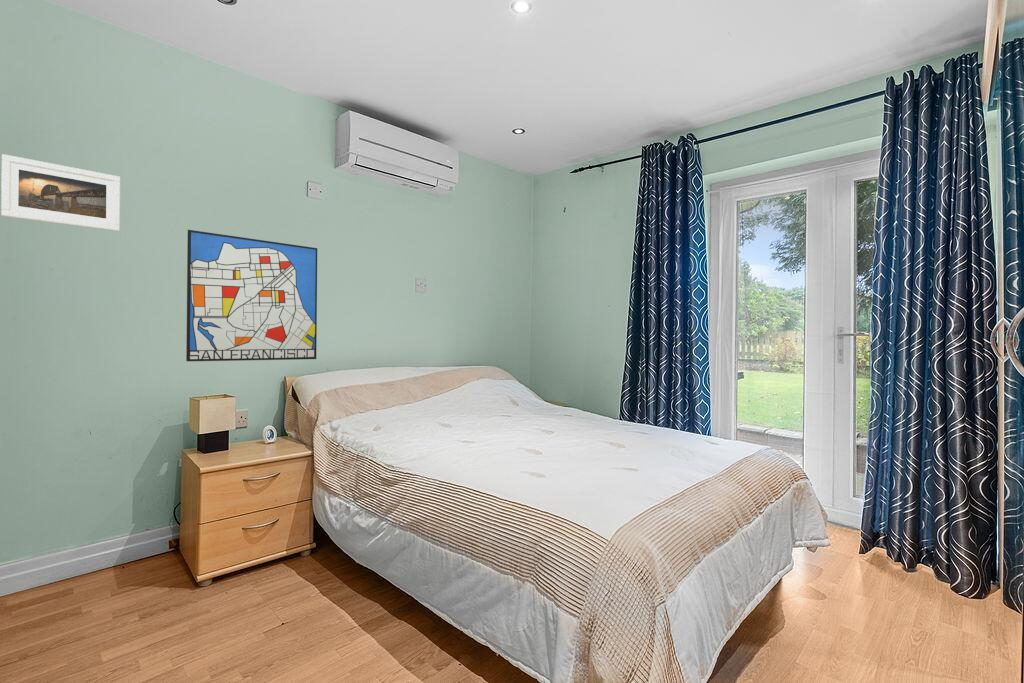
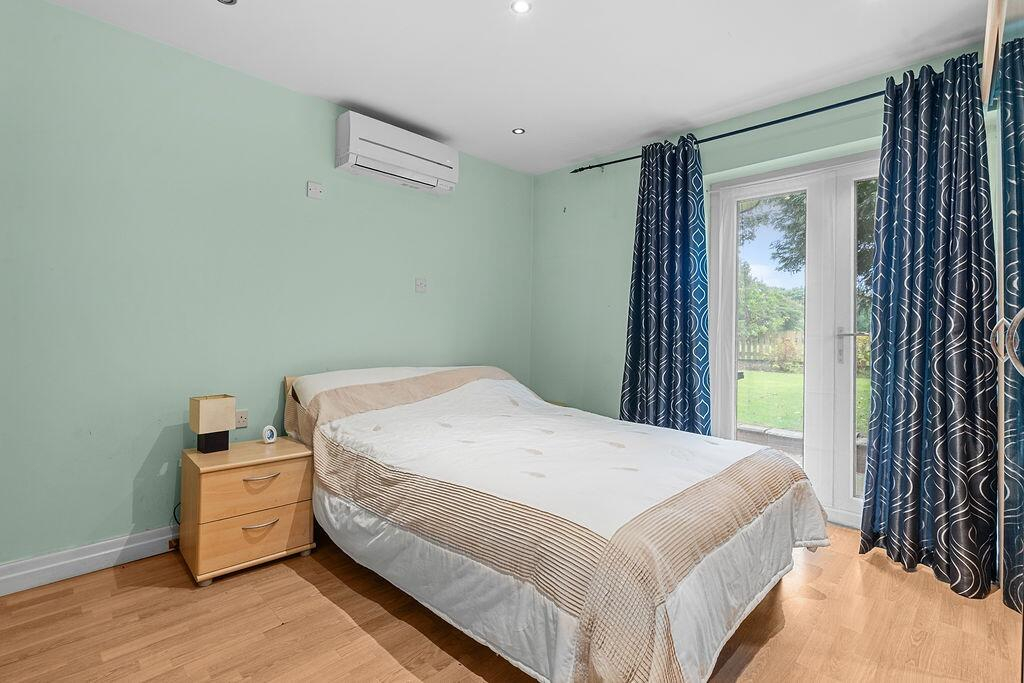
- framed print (64, 195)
- wall art (257, 299)
